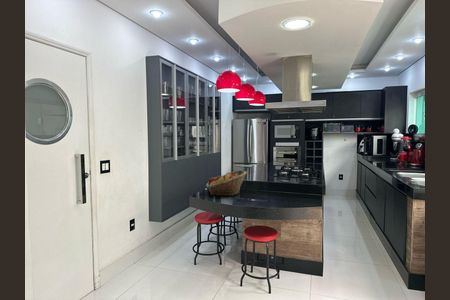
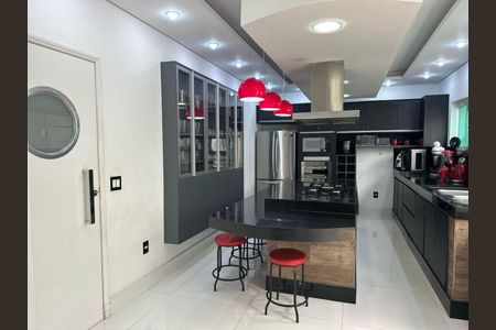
- fruit basket (226, 182)
